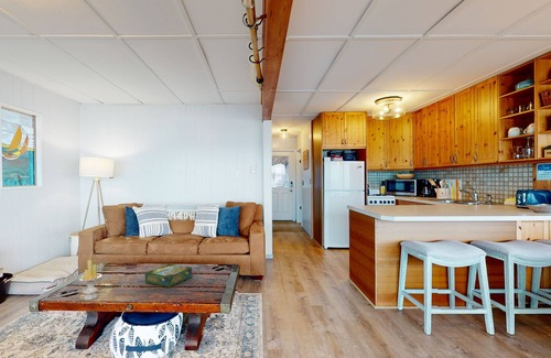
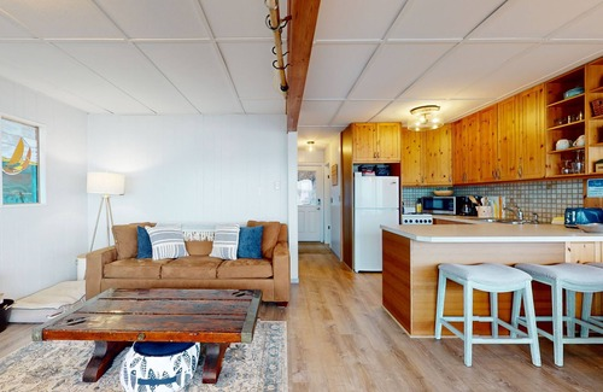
- board game (169, 274)
- candle (90, 278)
